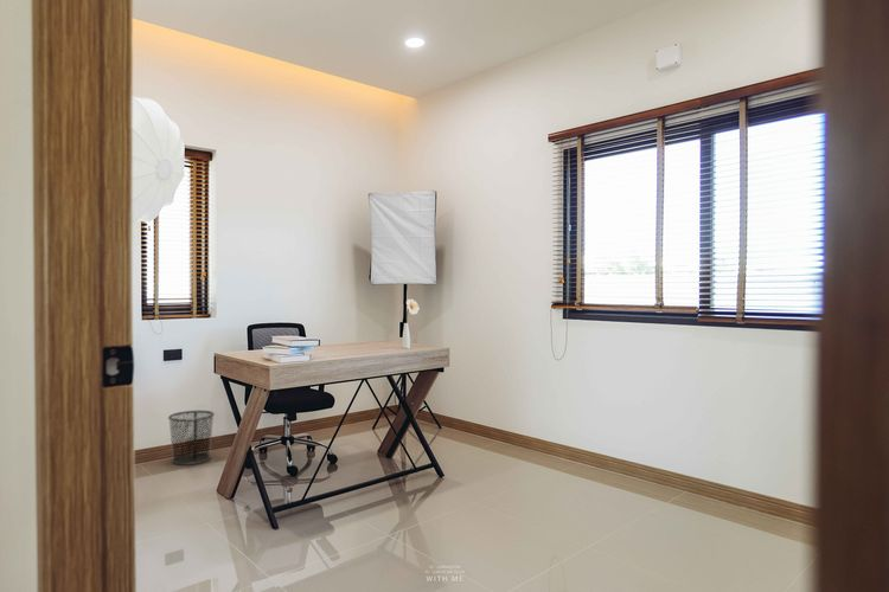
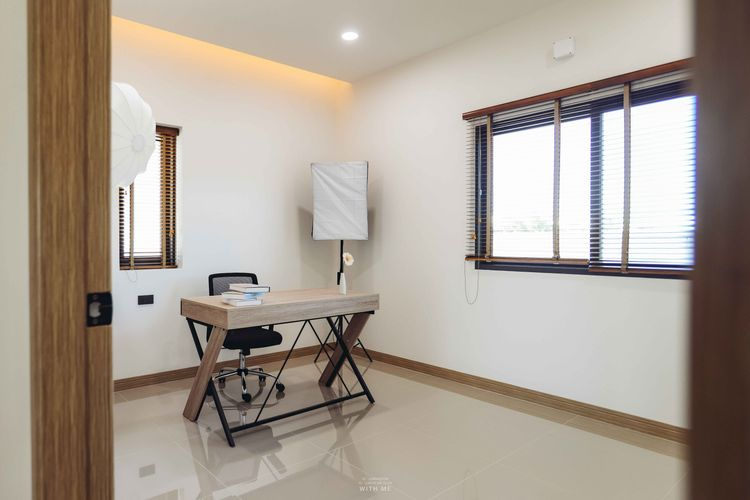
- waste bin (191, 437)
